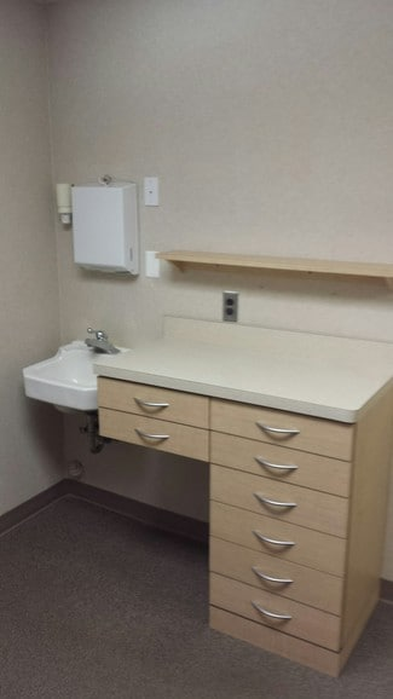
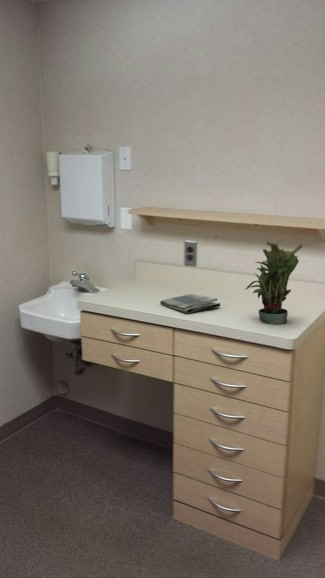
+ potted plant (271, 280)
+ dish towel (190, 302)
